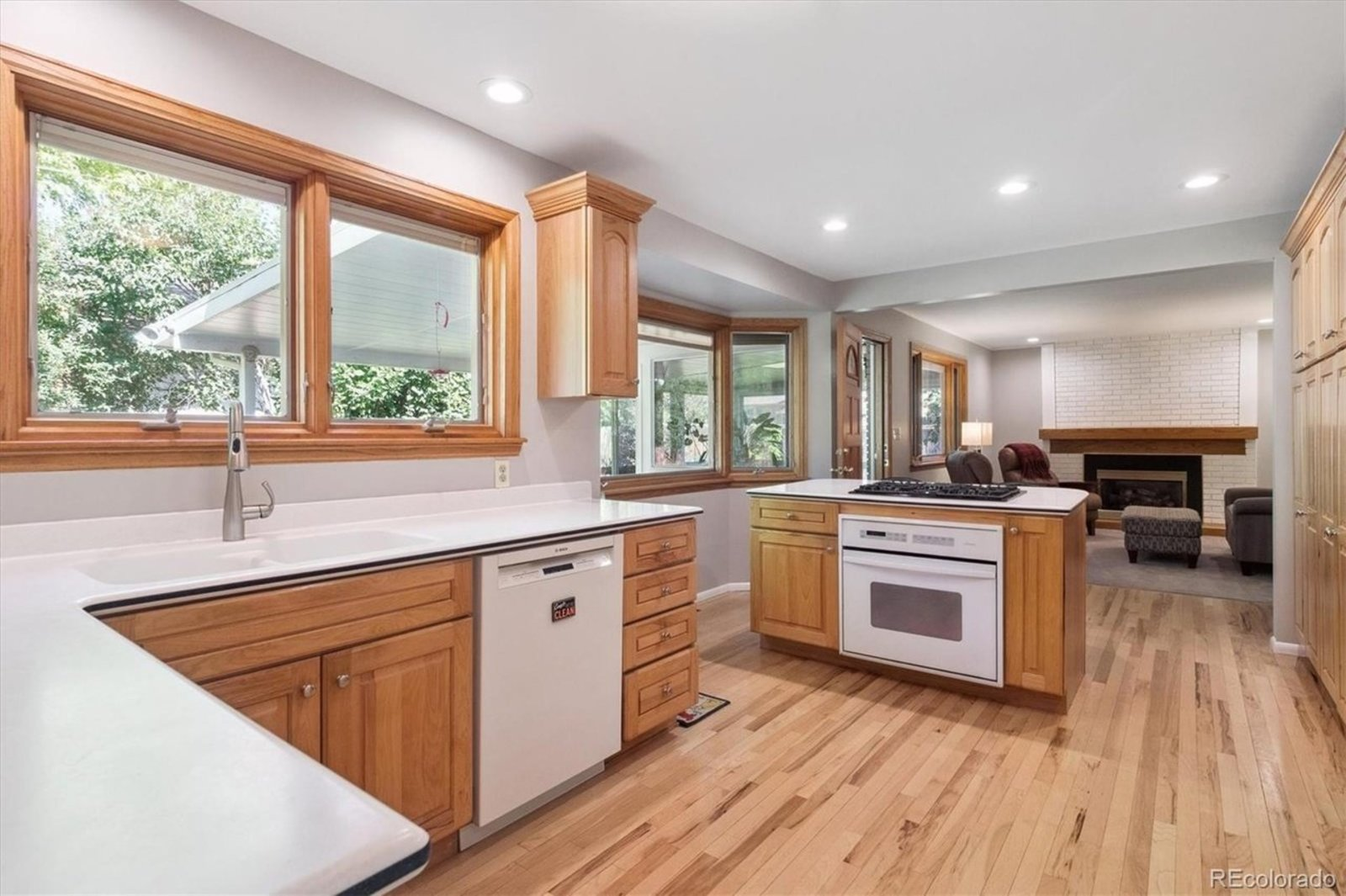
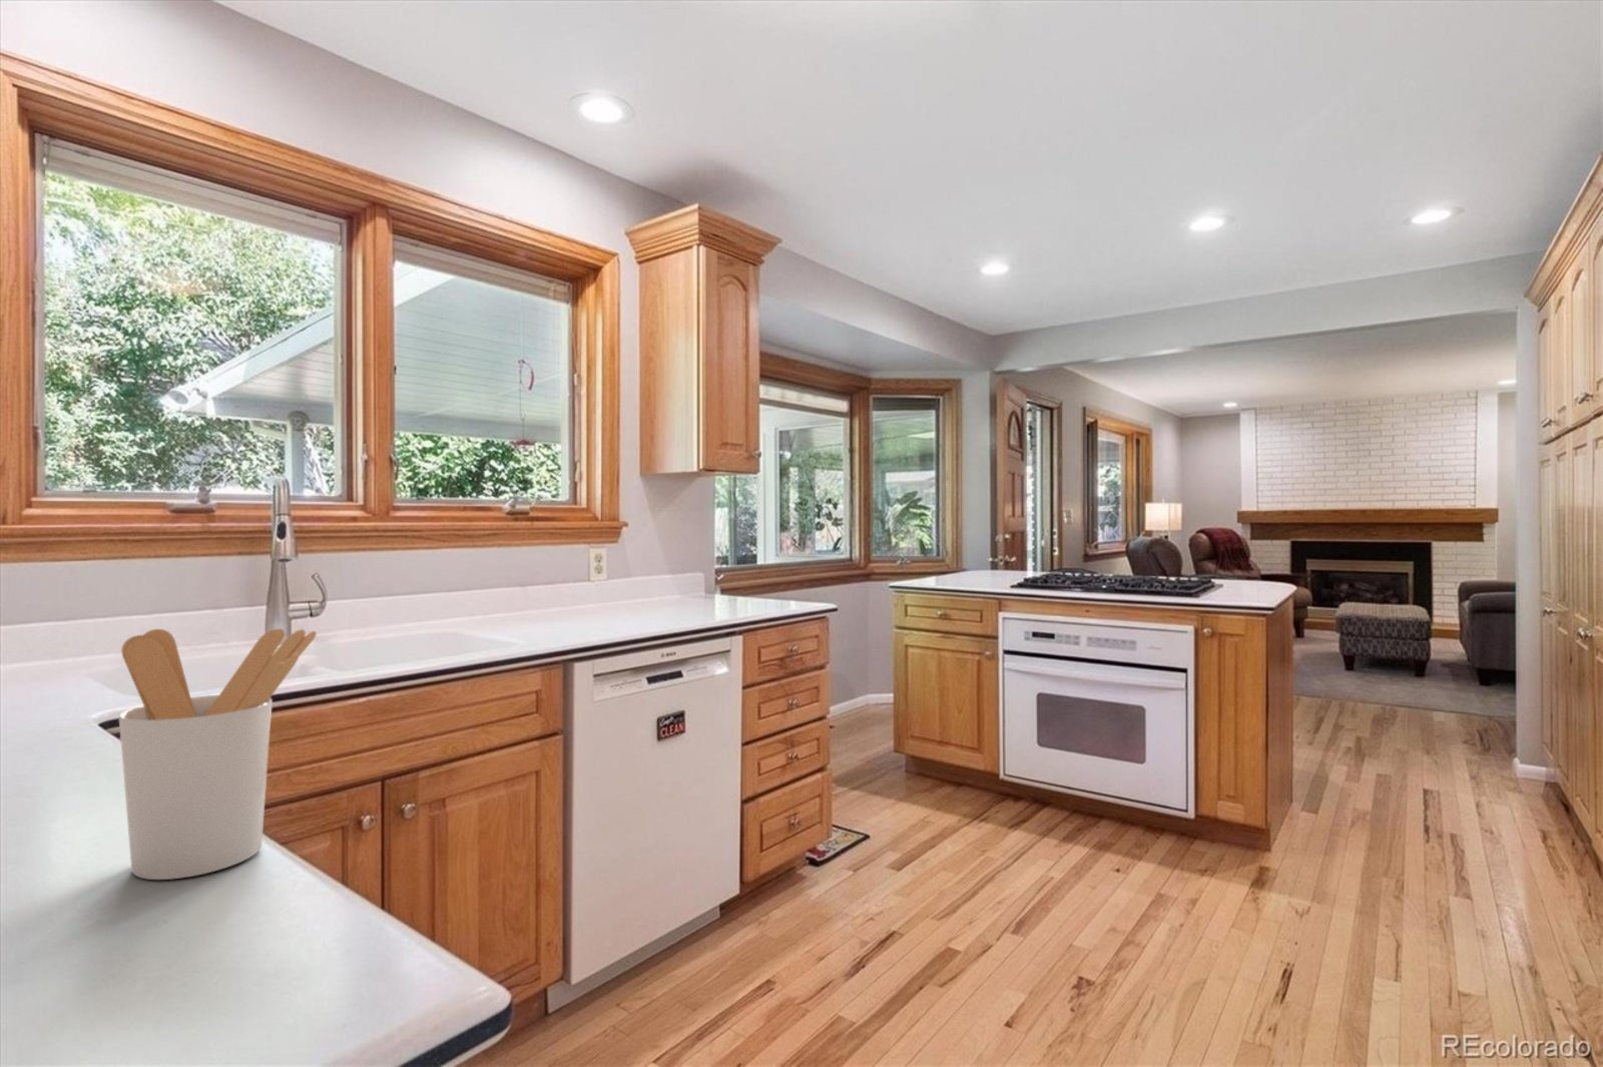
+ utensil holder (229, 736)
